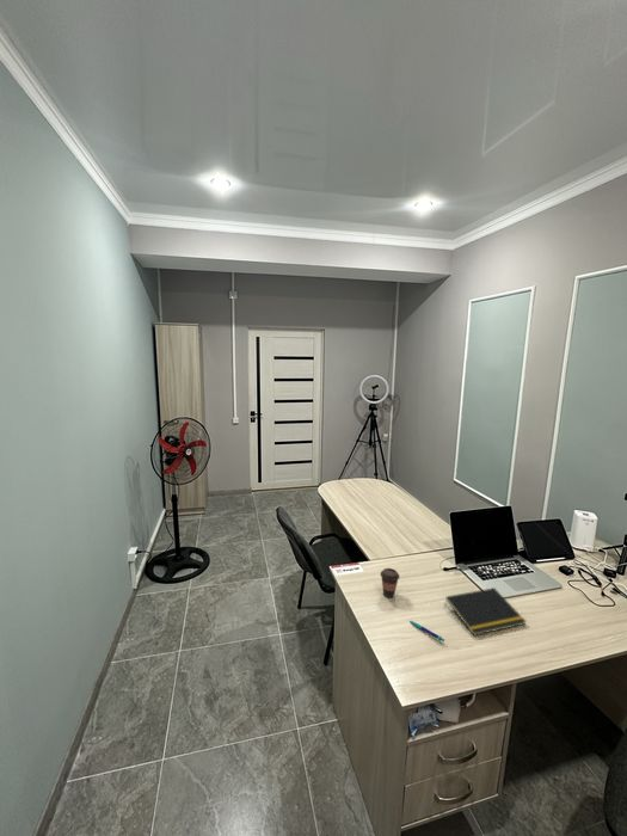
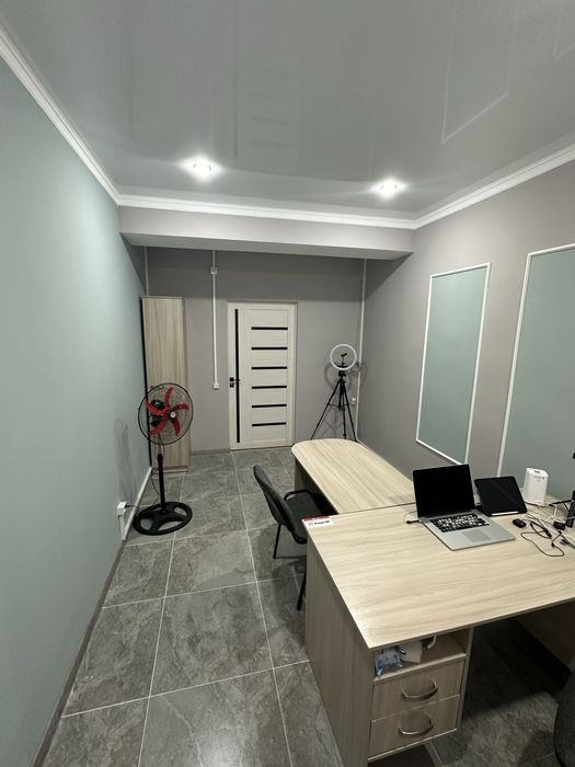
- notepad (484, 609)
- pen (425, 629)
- coffee cup (389, 583)
